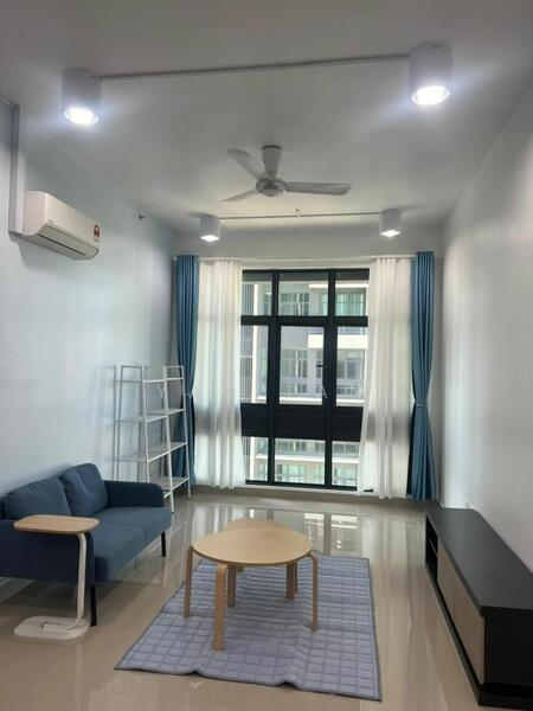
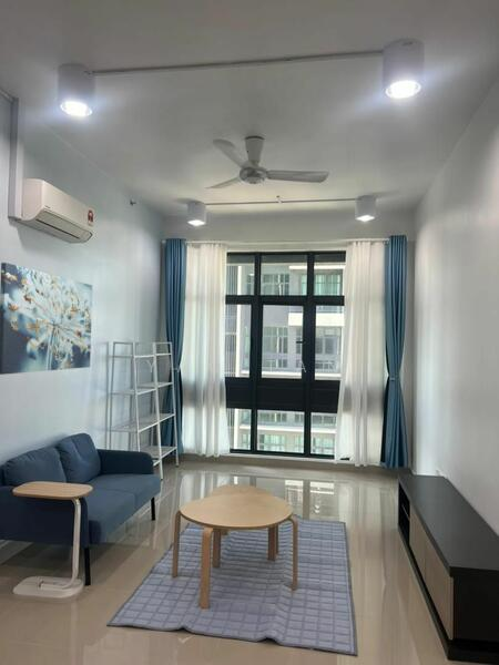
+ wall art (52, 323)
